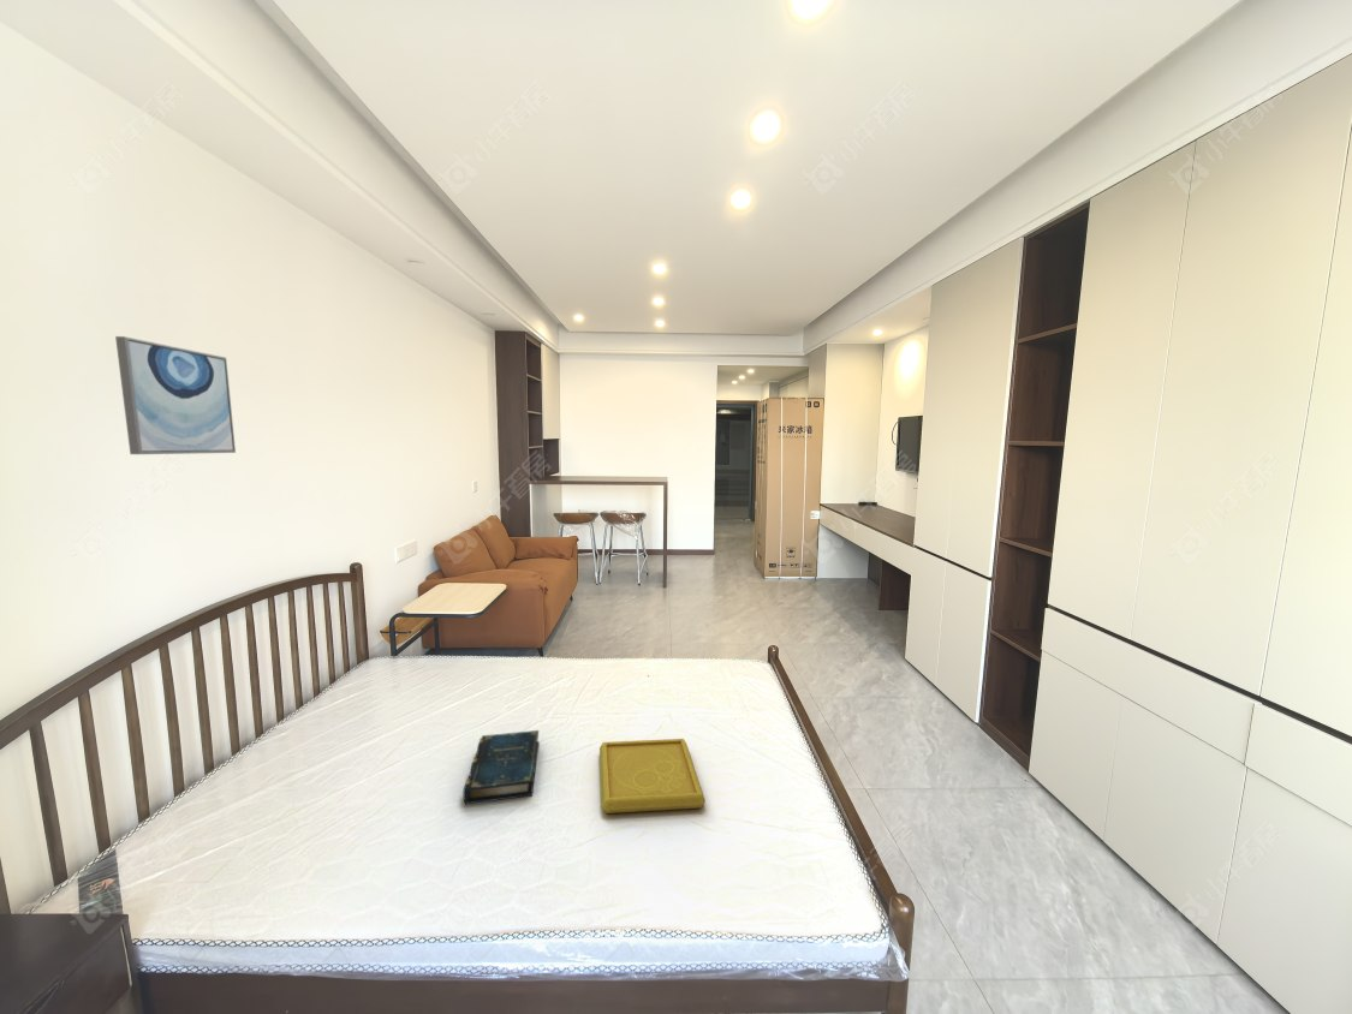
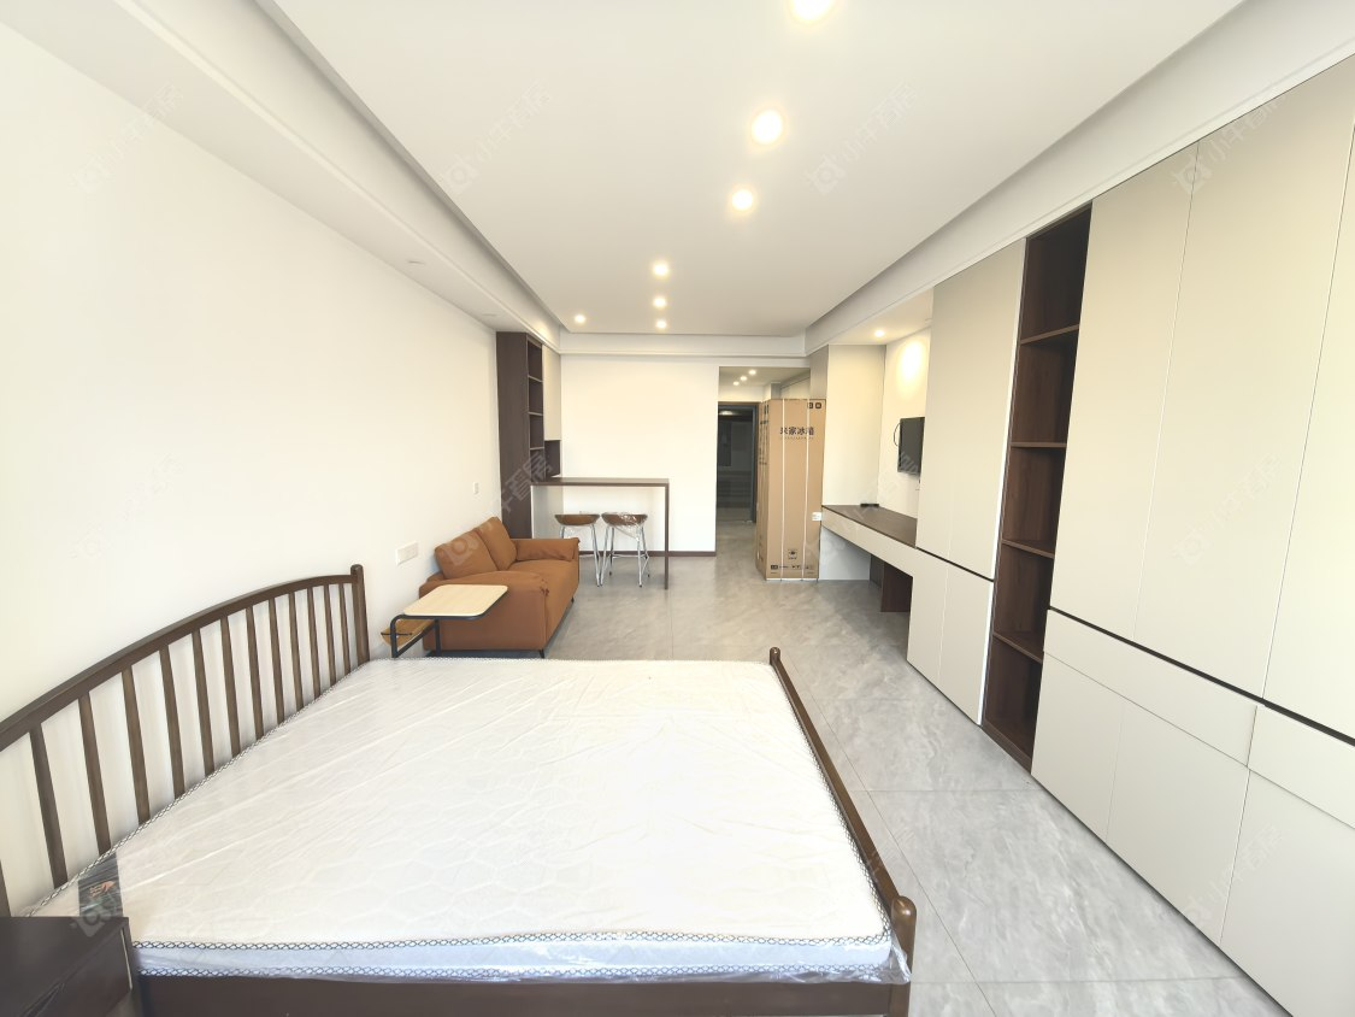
- book (504, 763)
- wall art (183, 401)
- serving tray (648, 771)
